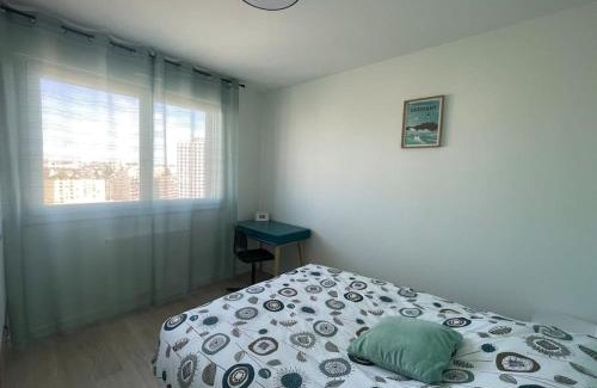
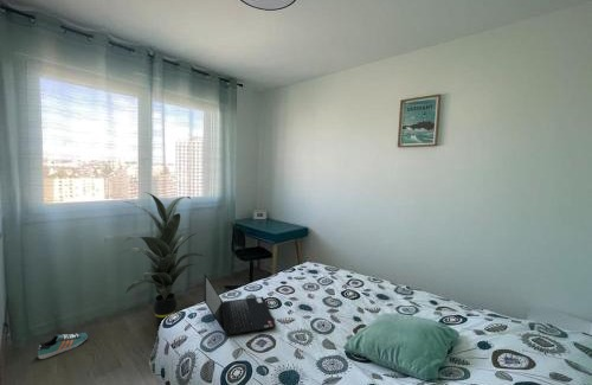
+ indoor plant (159, 258)
+ sneaker (64, 340)
+ laptop computer (237, 300)
